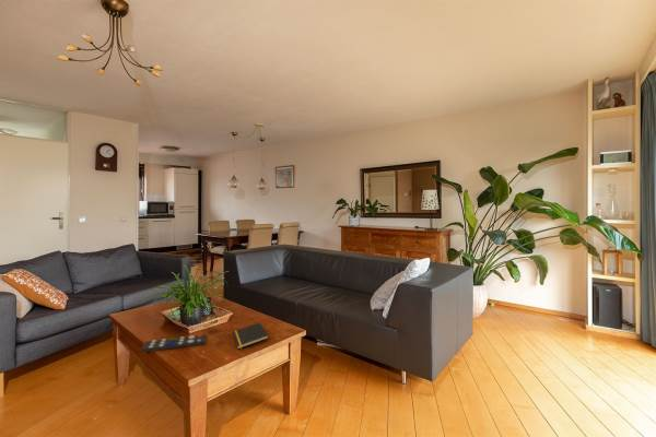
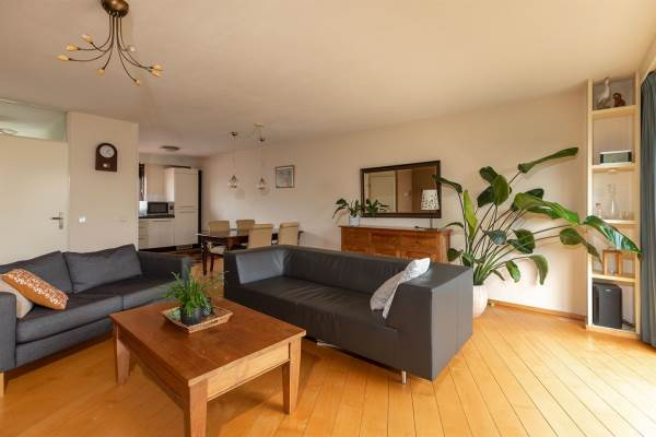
- notepad (249, 334)
- remote control (175, 342)
